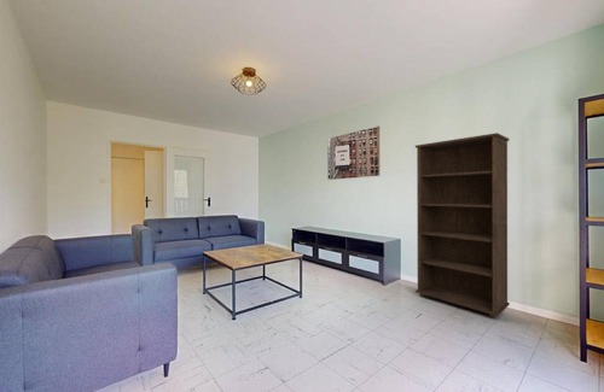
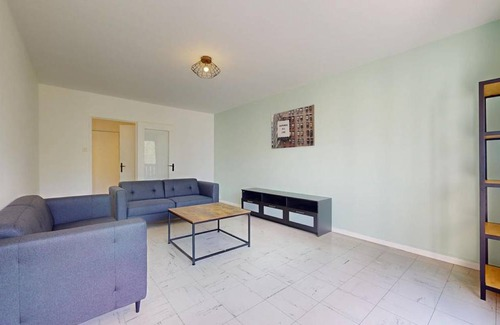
- bookcase (459, 222)
